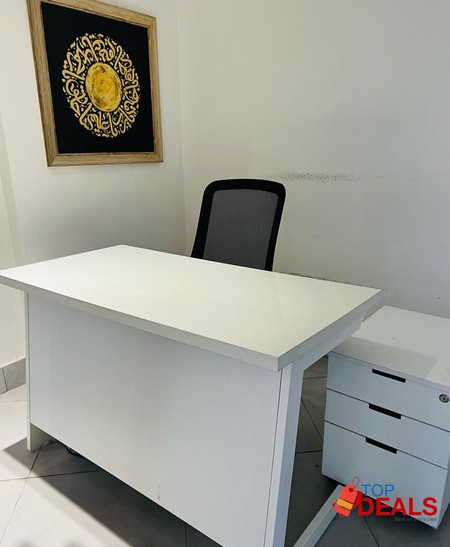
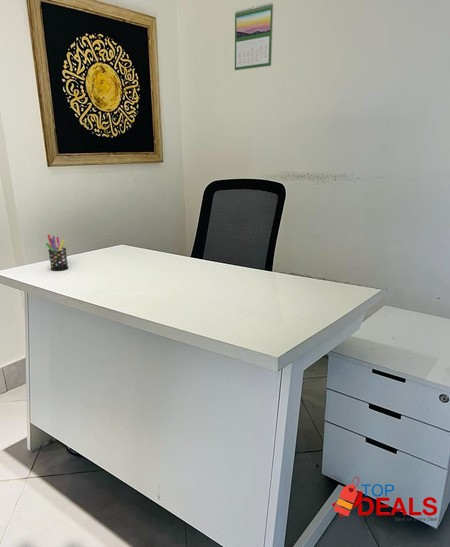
+ pen holder (55, 252)
+ calendar (253, 37)
